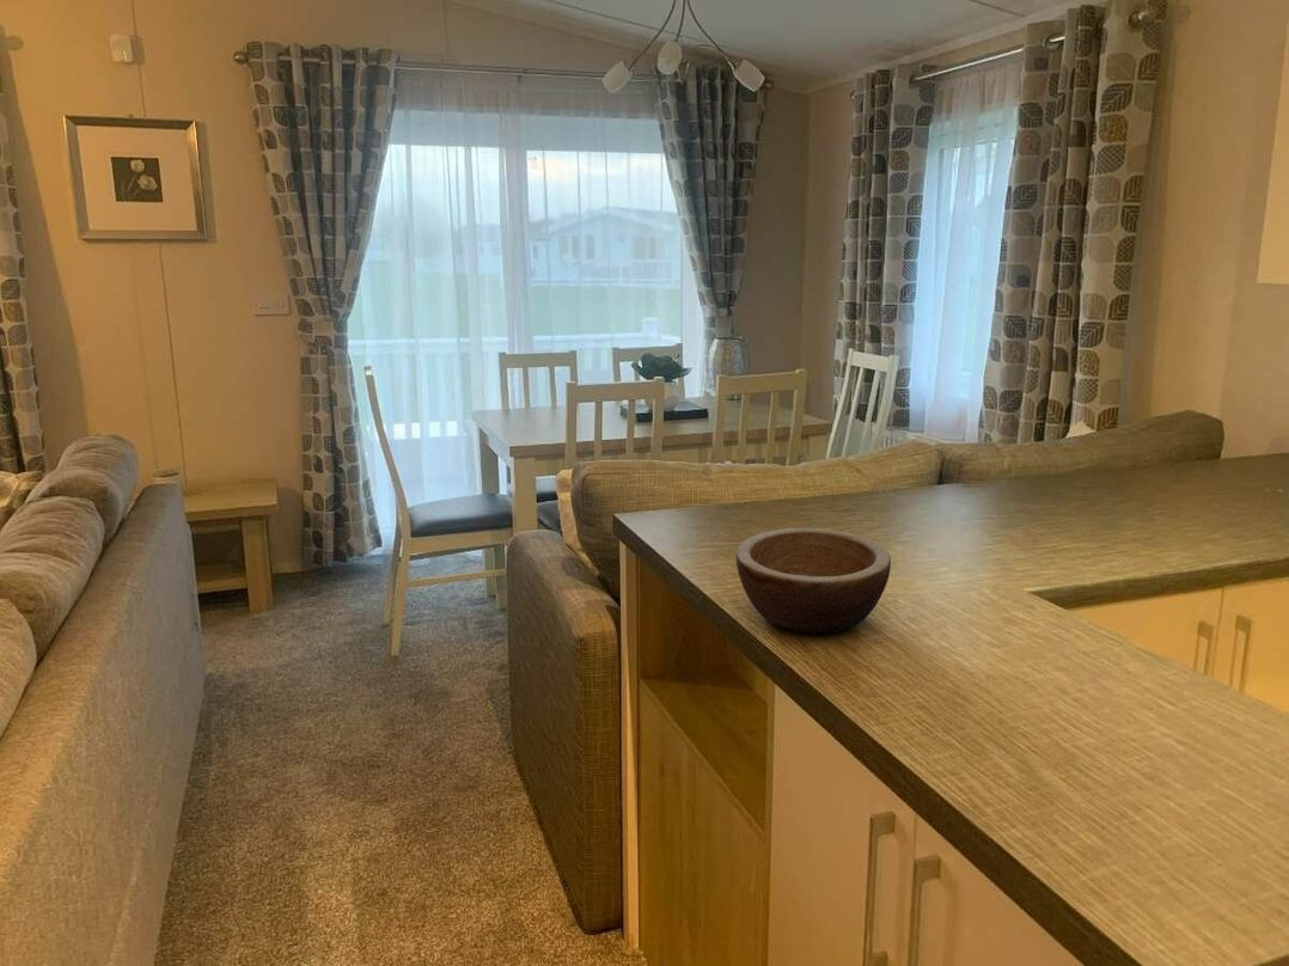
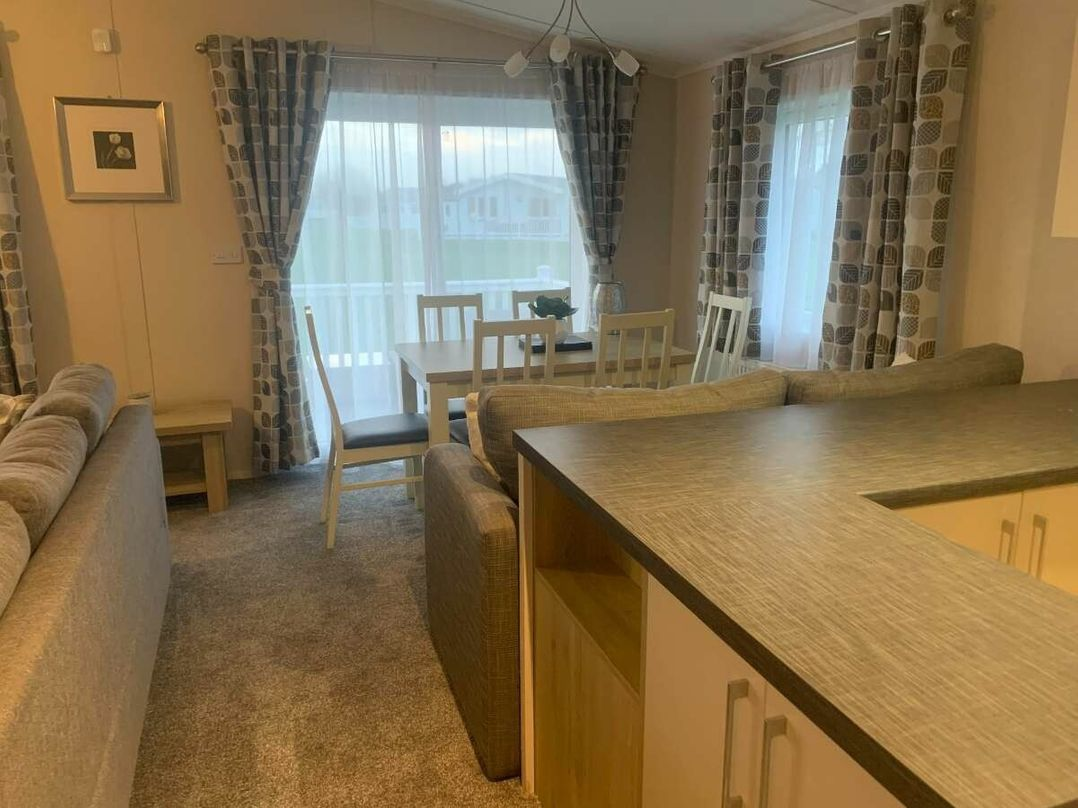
- bowl (811, 581)
